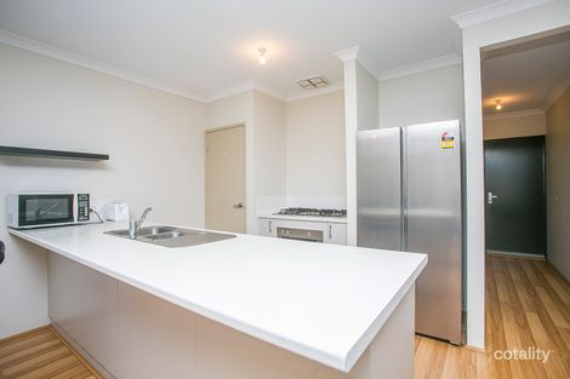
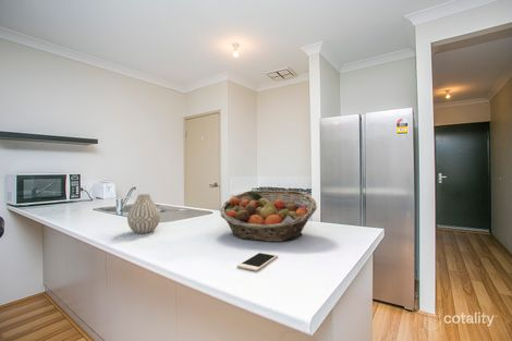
+ cell phone (258, 260)
+ fruit basket (267, 212)
+ vase (144, 212)
